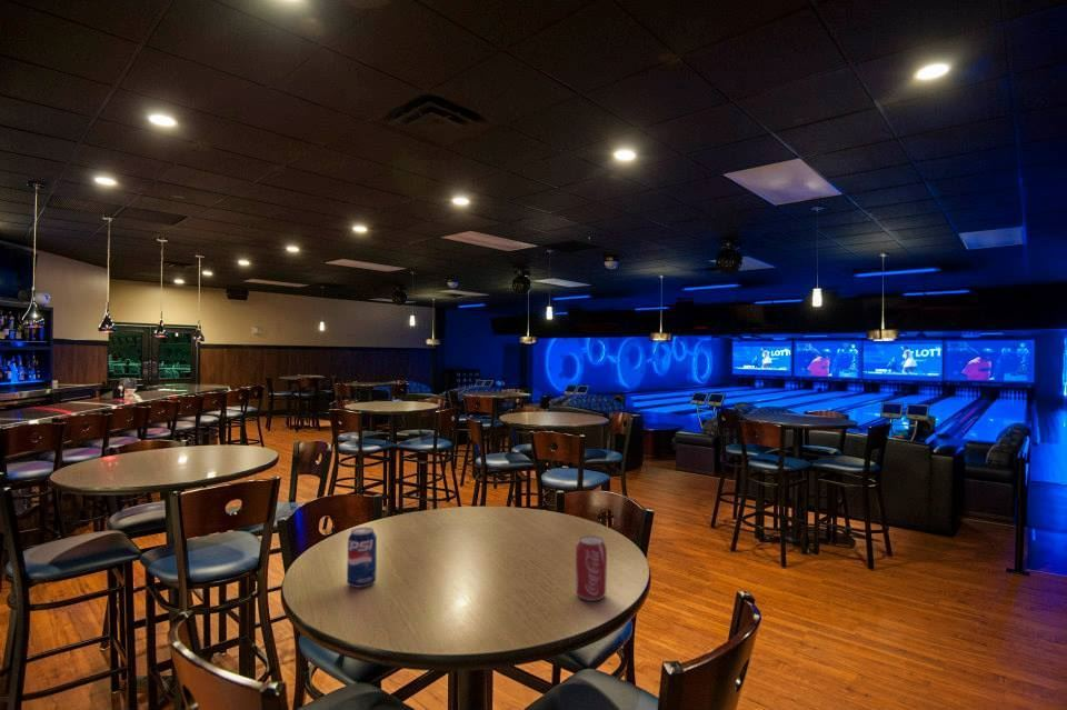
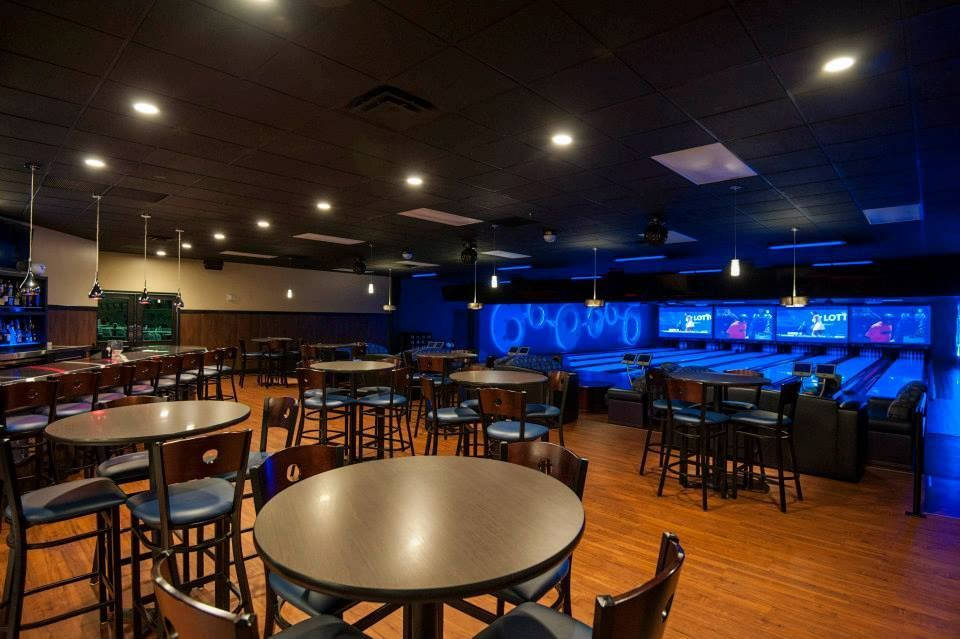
- beverage can (590, 567)
- beverage can (361, 557)
